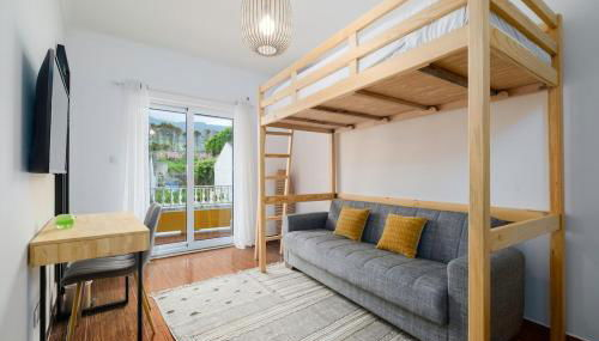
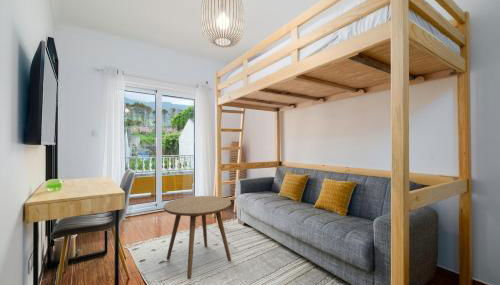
+ side table (194, 231)
